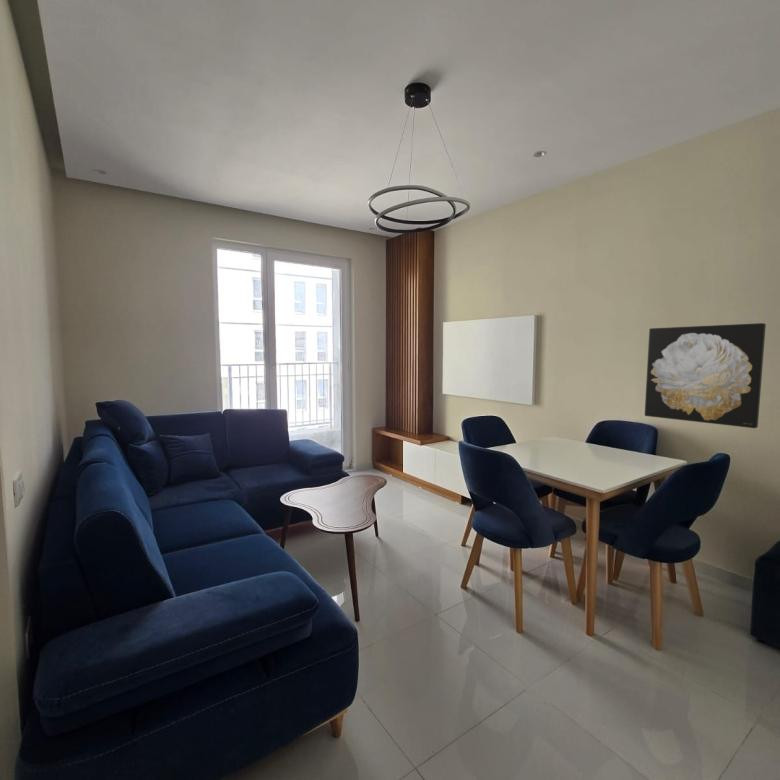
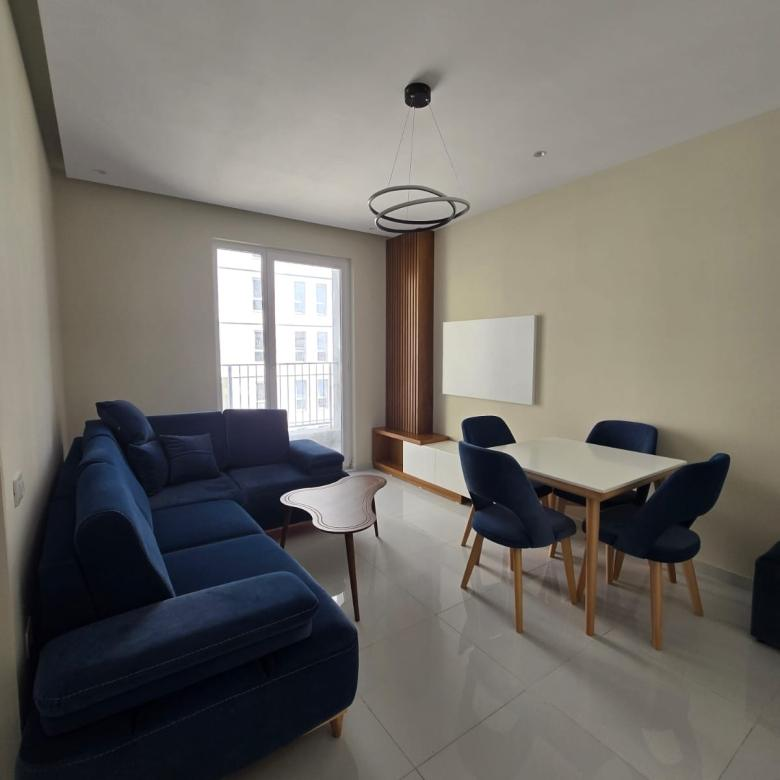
- wall art (699, 374)
